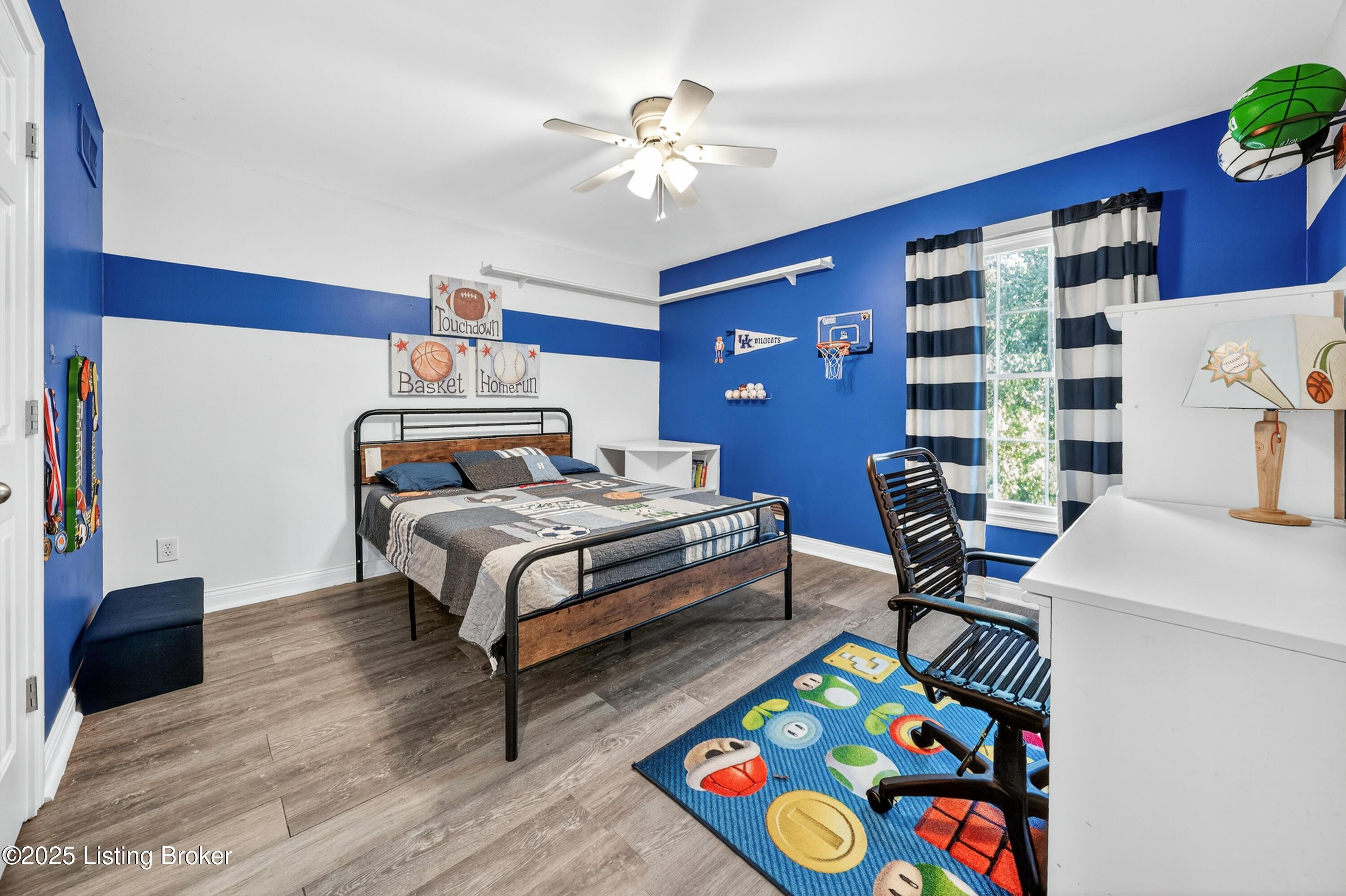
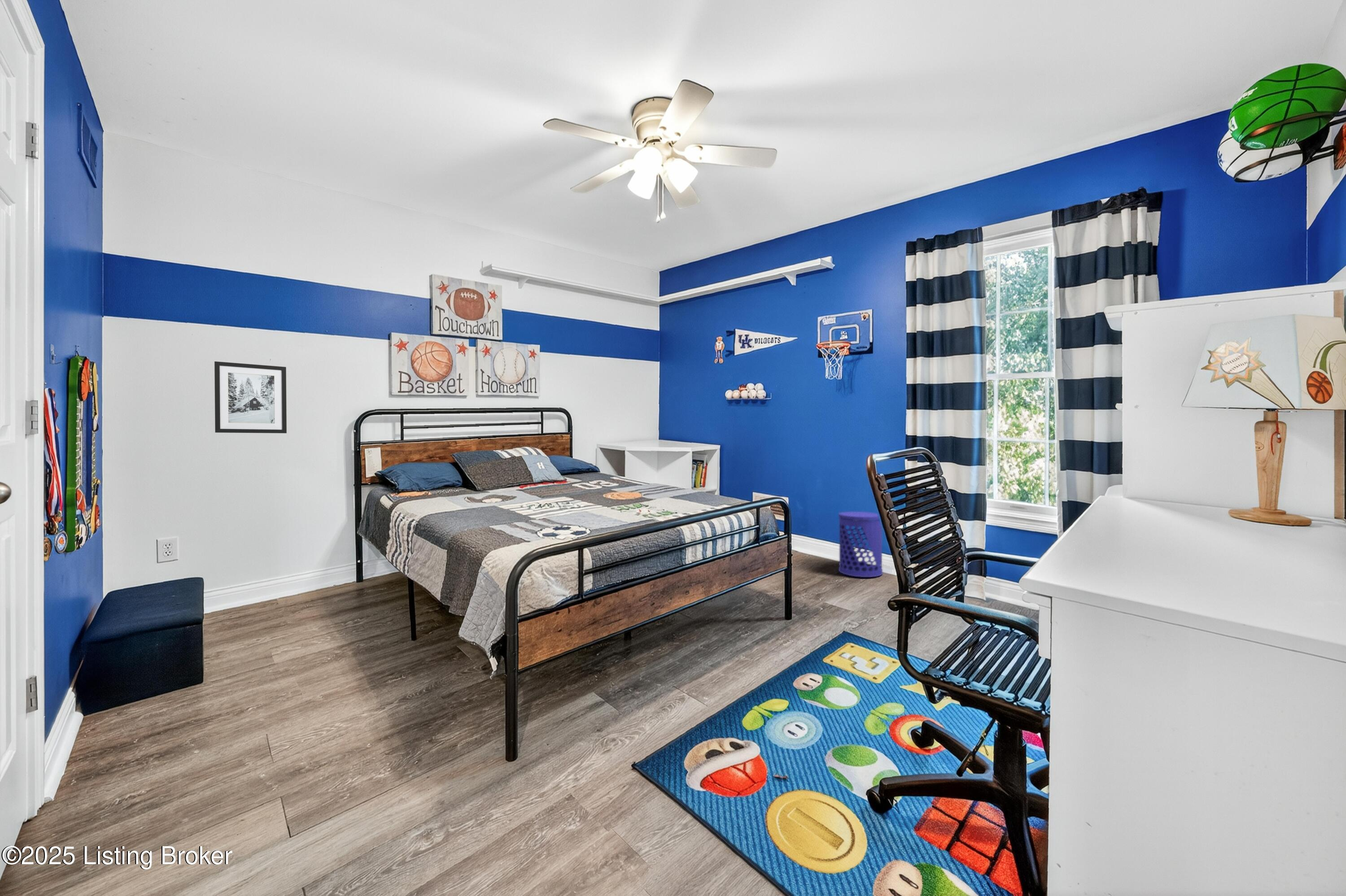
+ wall art (252, 399)
+ waste bin (860, 543)
